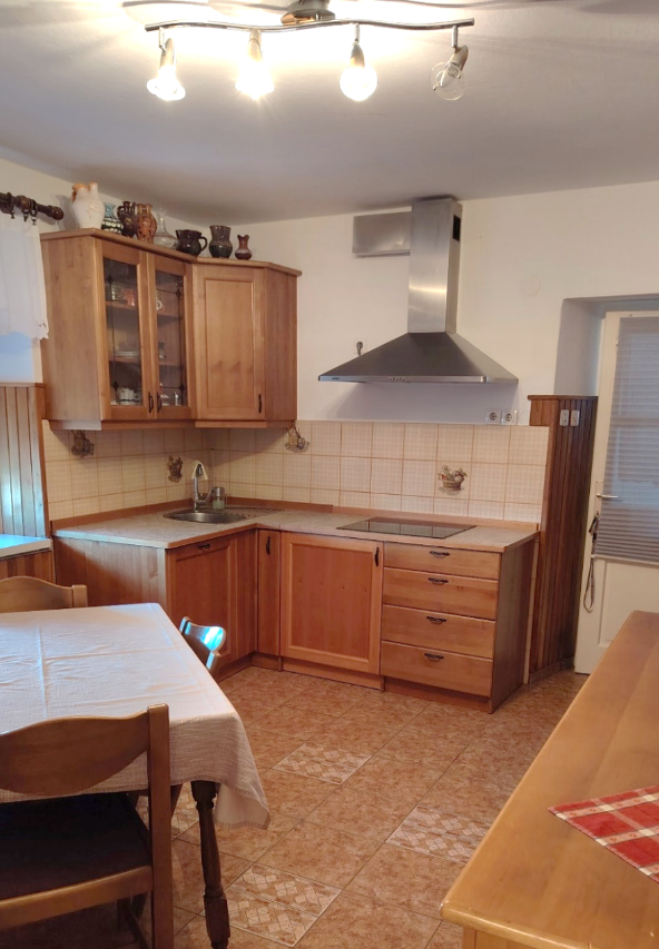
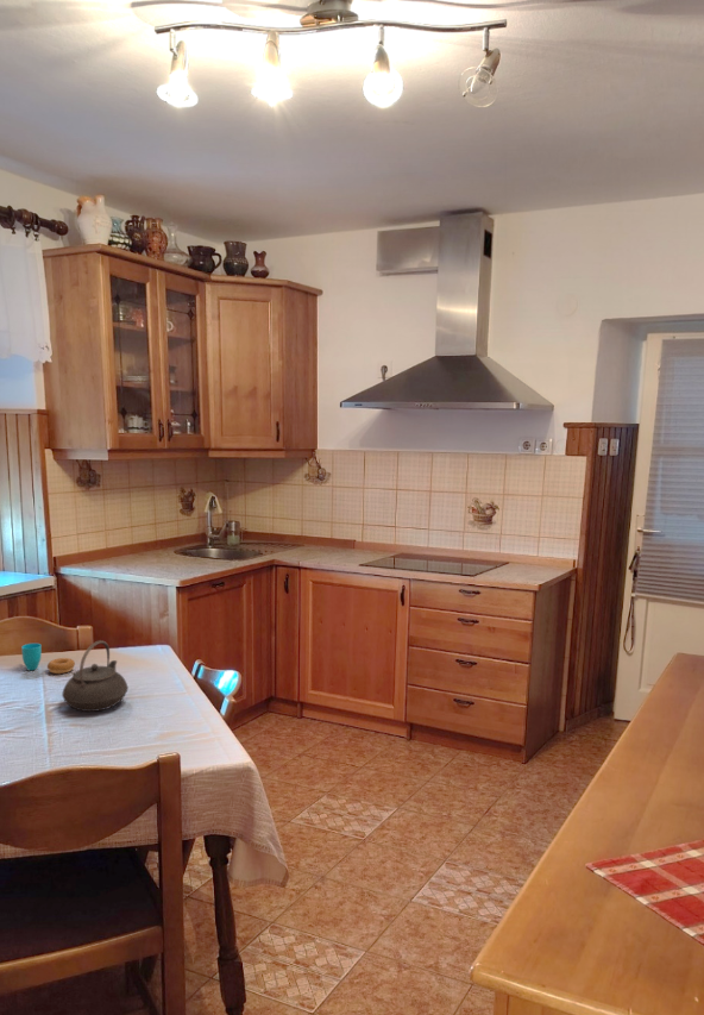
+ cup (51, 660)
+ teapot (96, 671)
